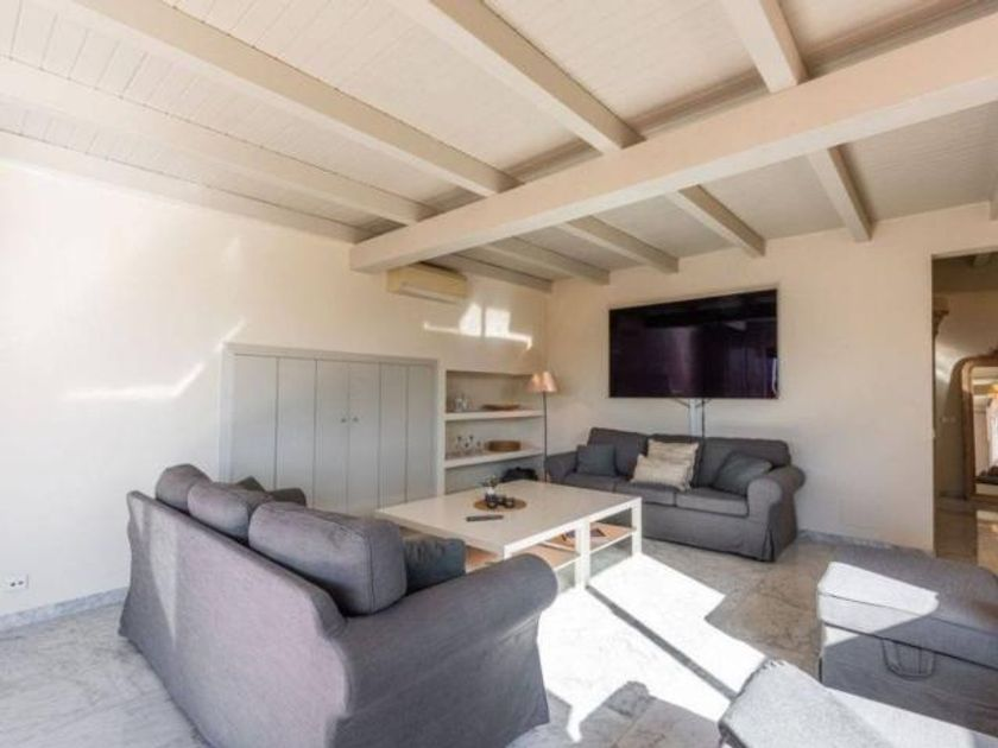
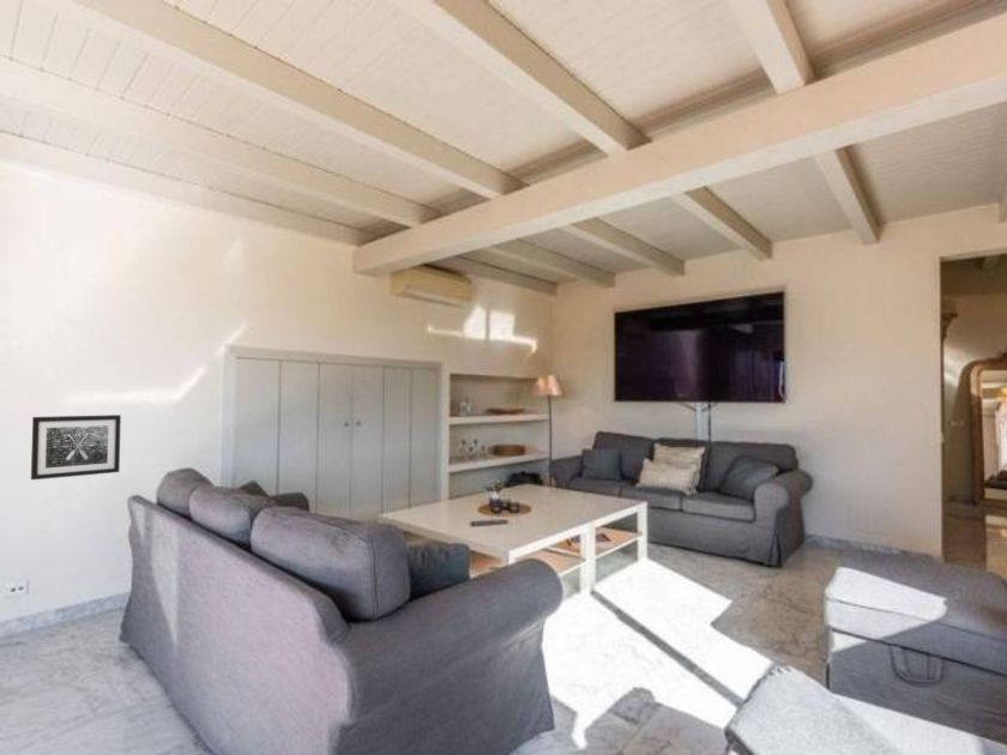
+ wall art (77, 445)
